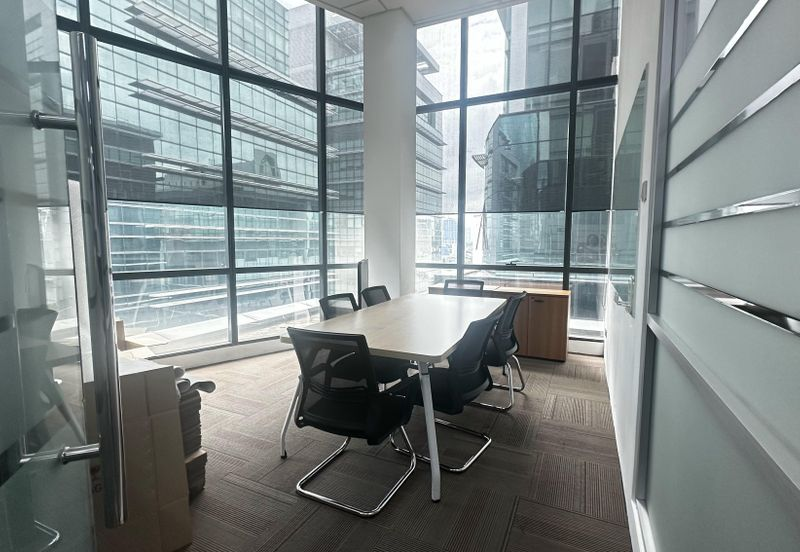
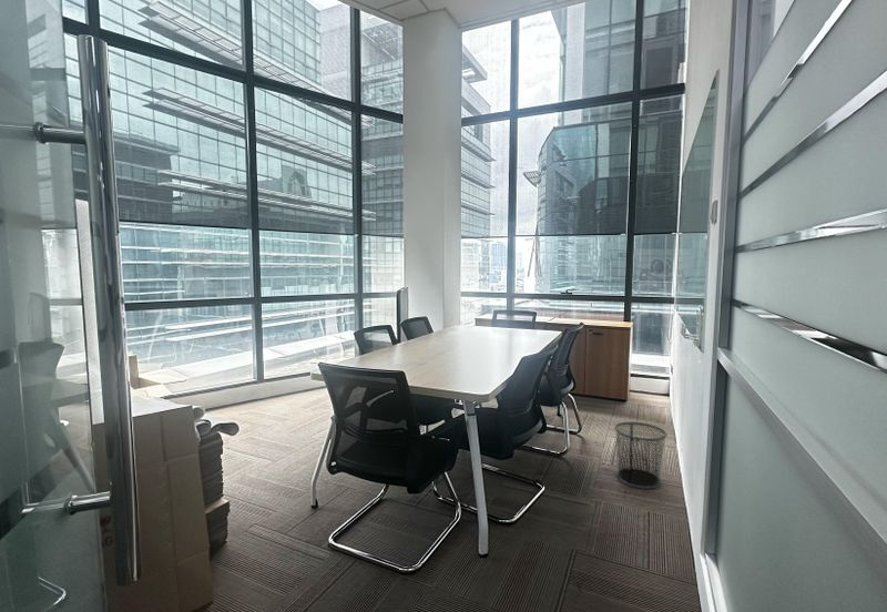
+ waste bin (639, 455)
